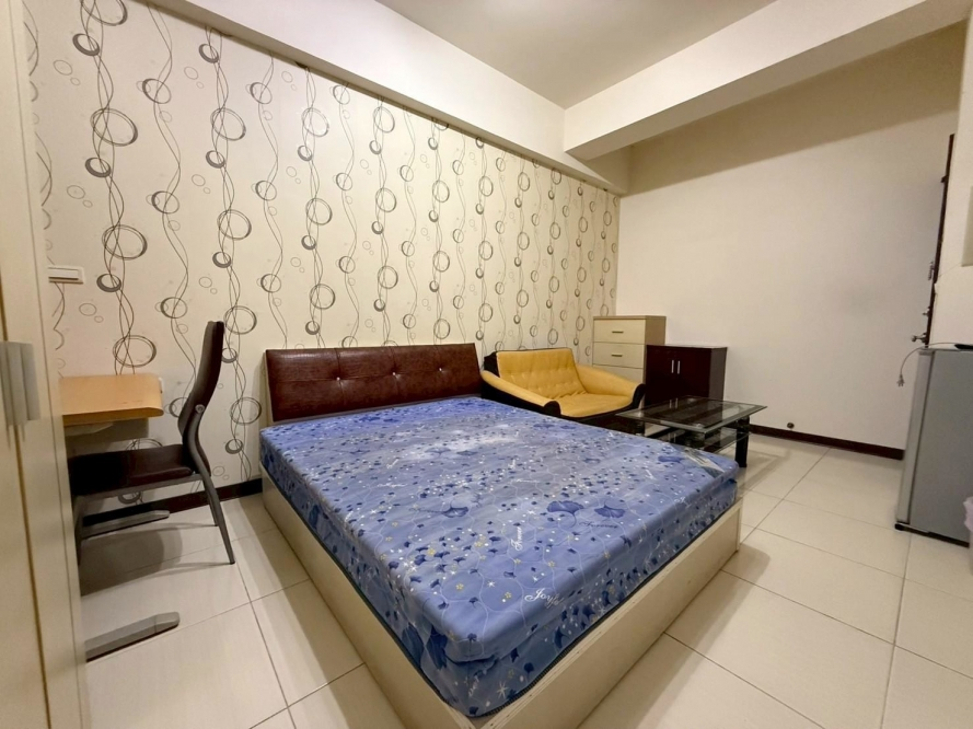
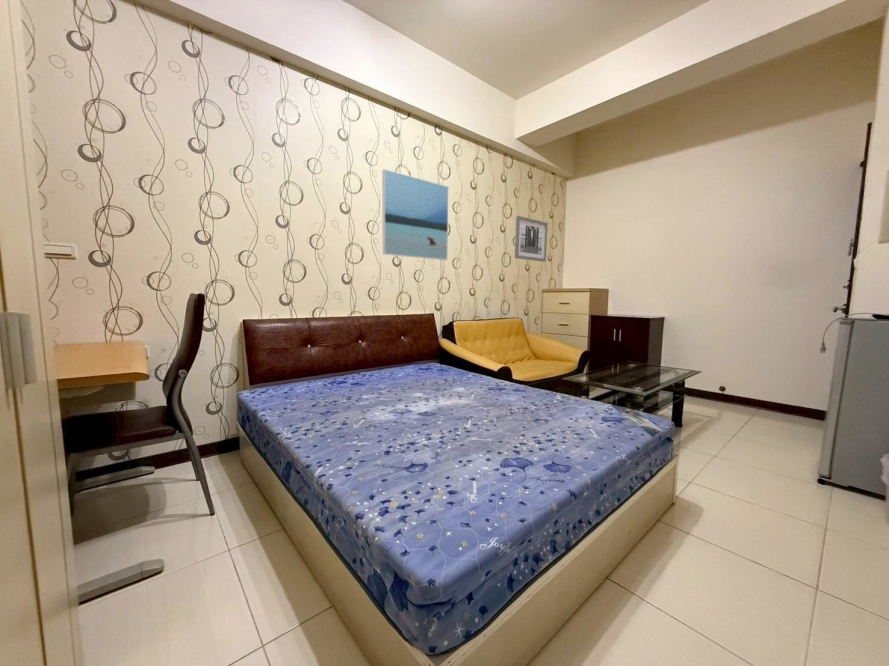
+ wall art (531, 239)
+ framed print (417, 218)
